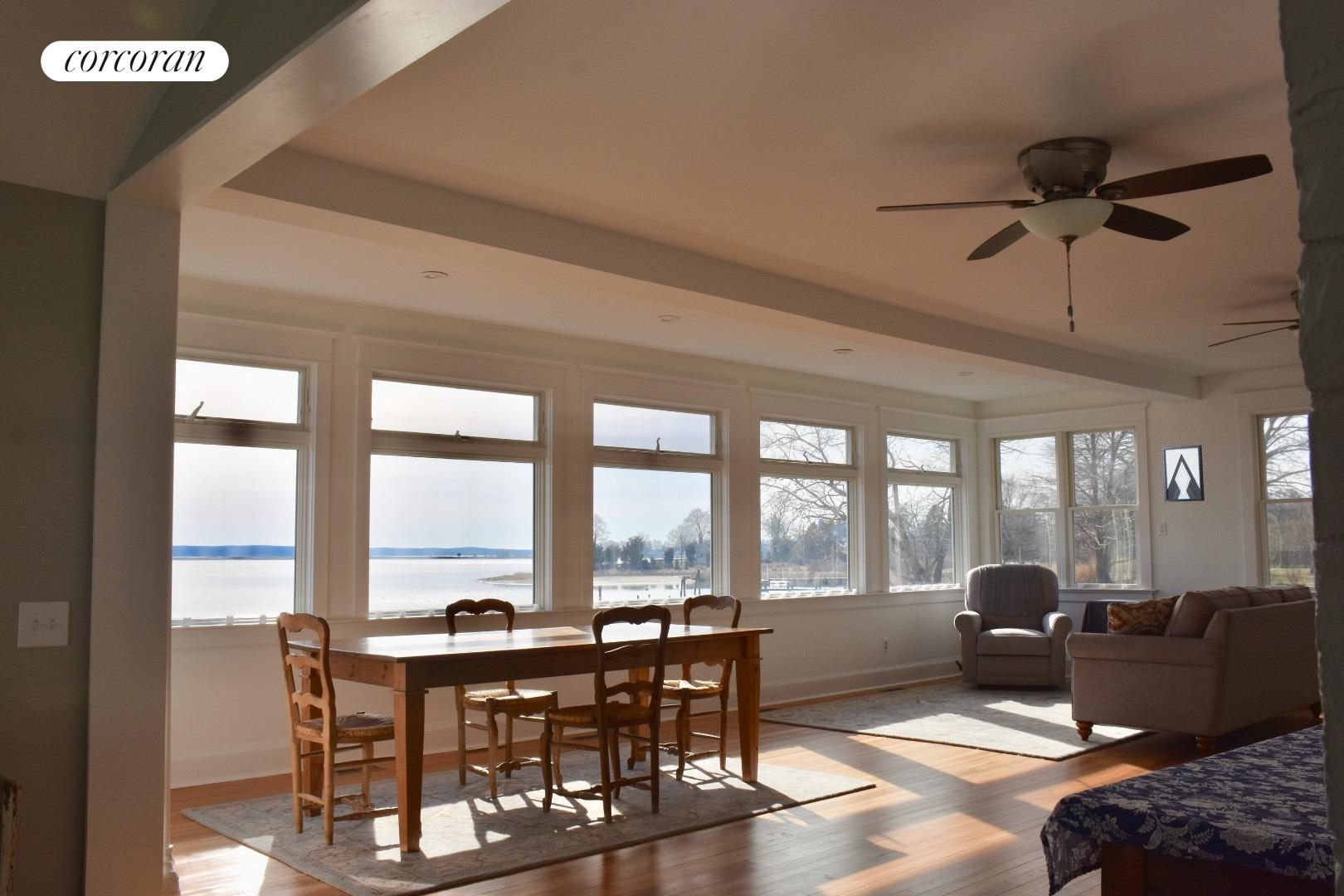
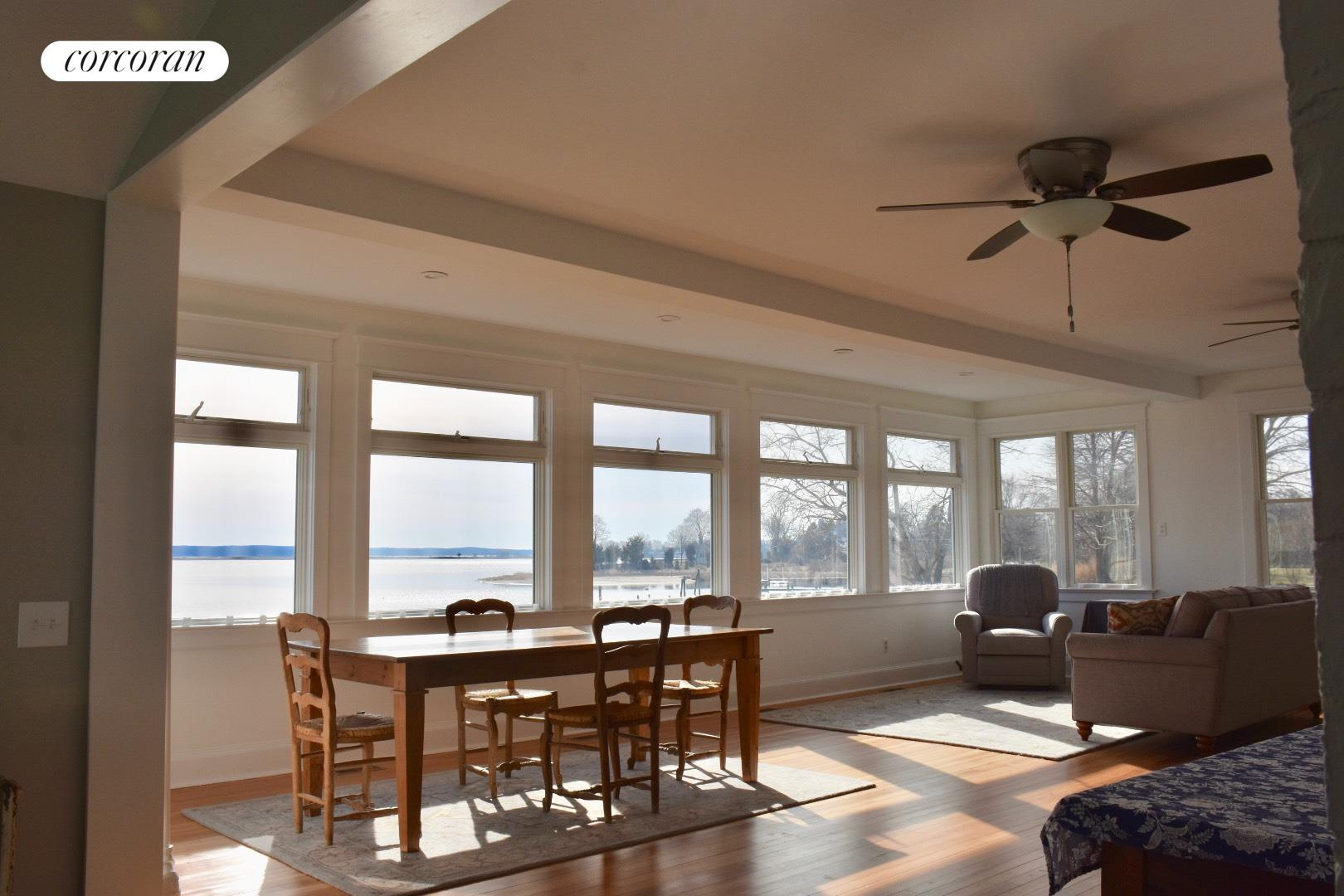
- wall art (1182, 474)
